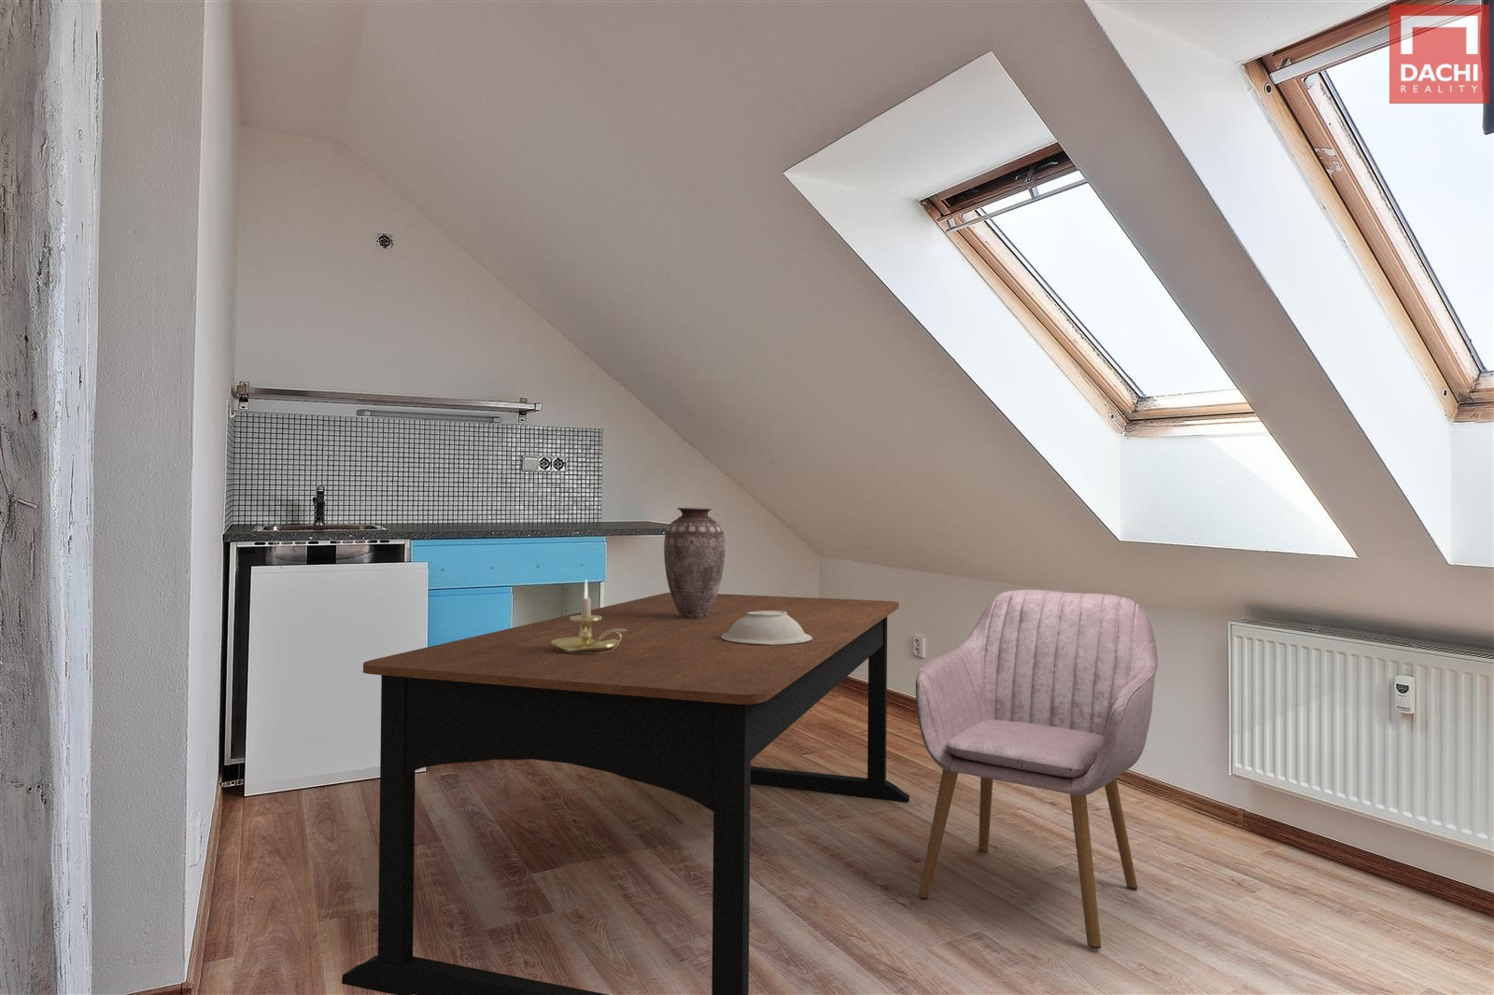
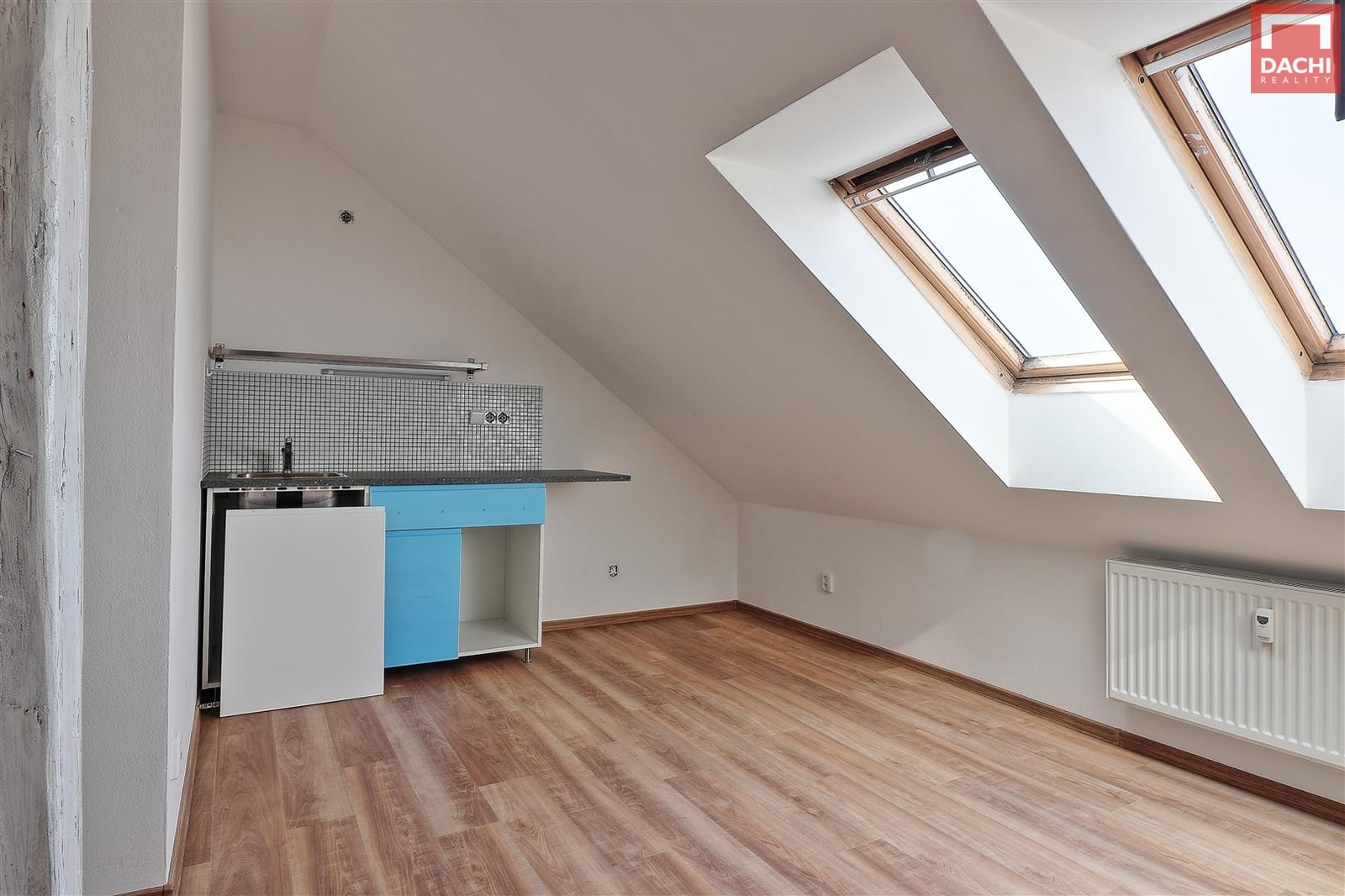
- vase (694, 562)
- chair (1039, 742)
- dining table (696, 746)
- candle holder (589, 613)
- bowl (766, 623)
